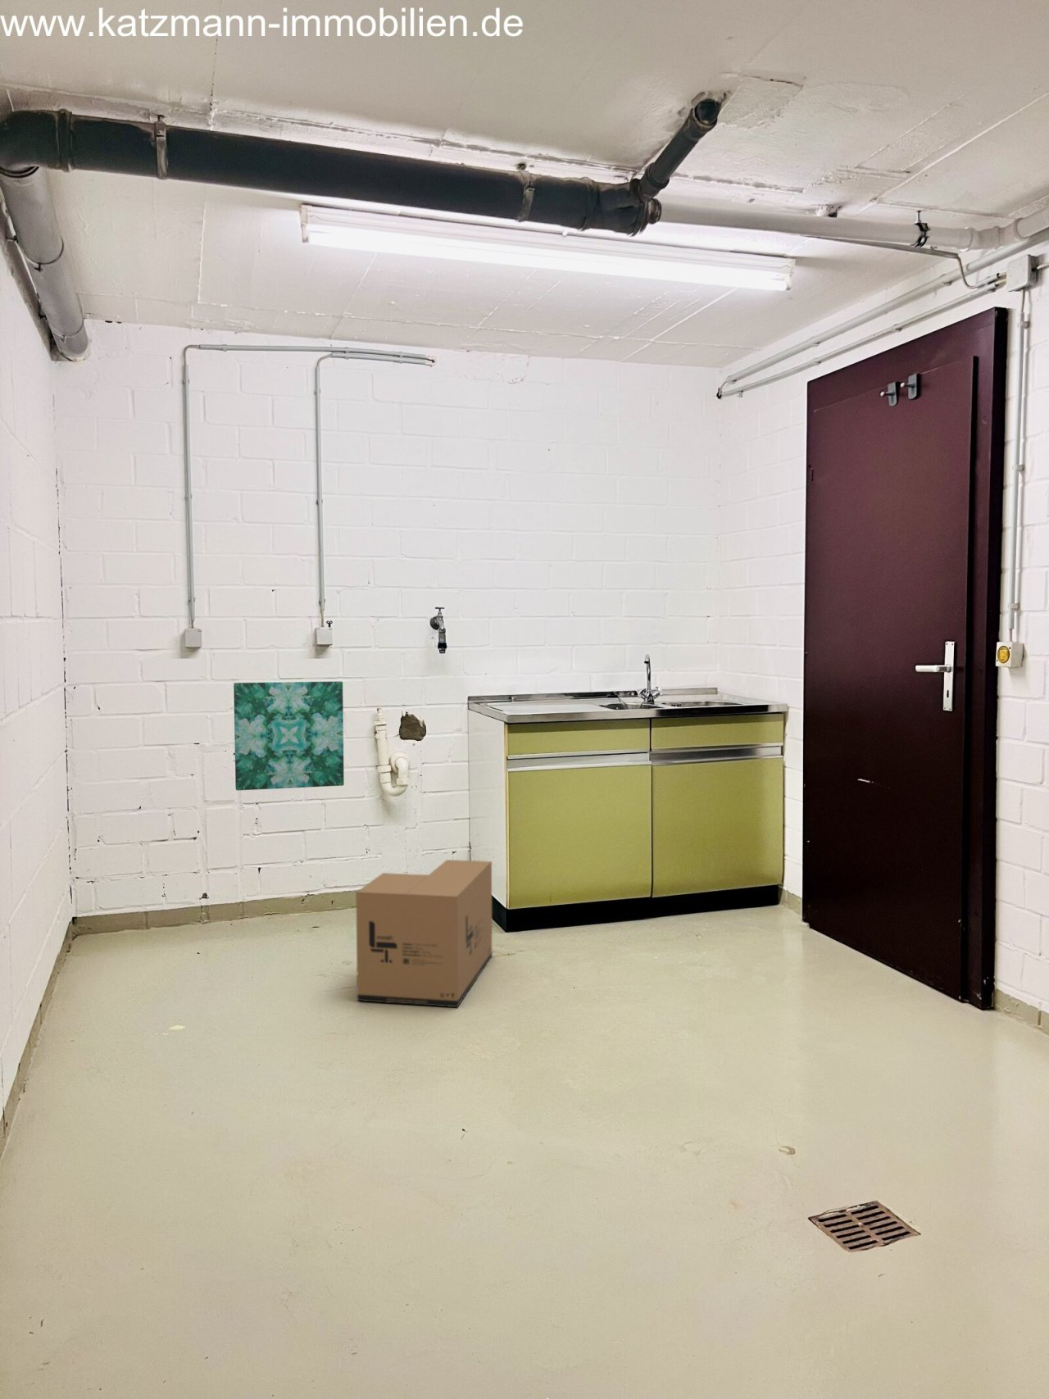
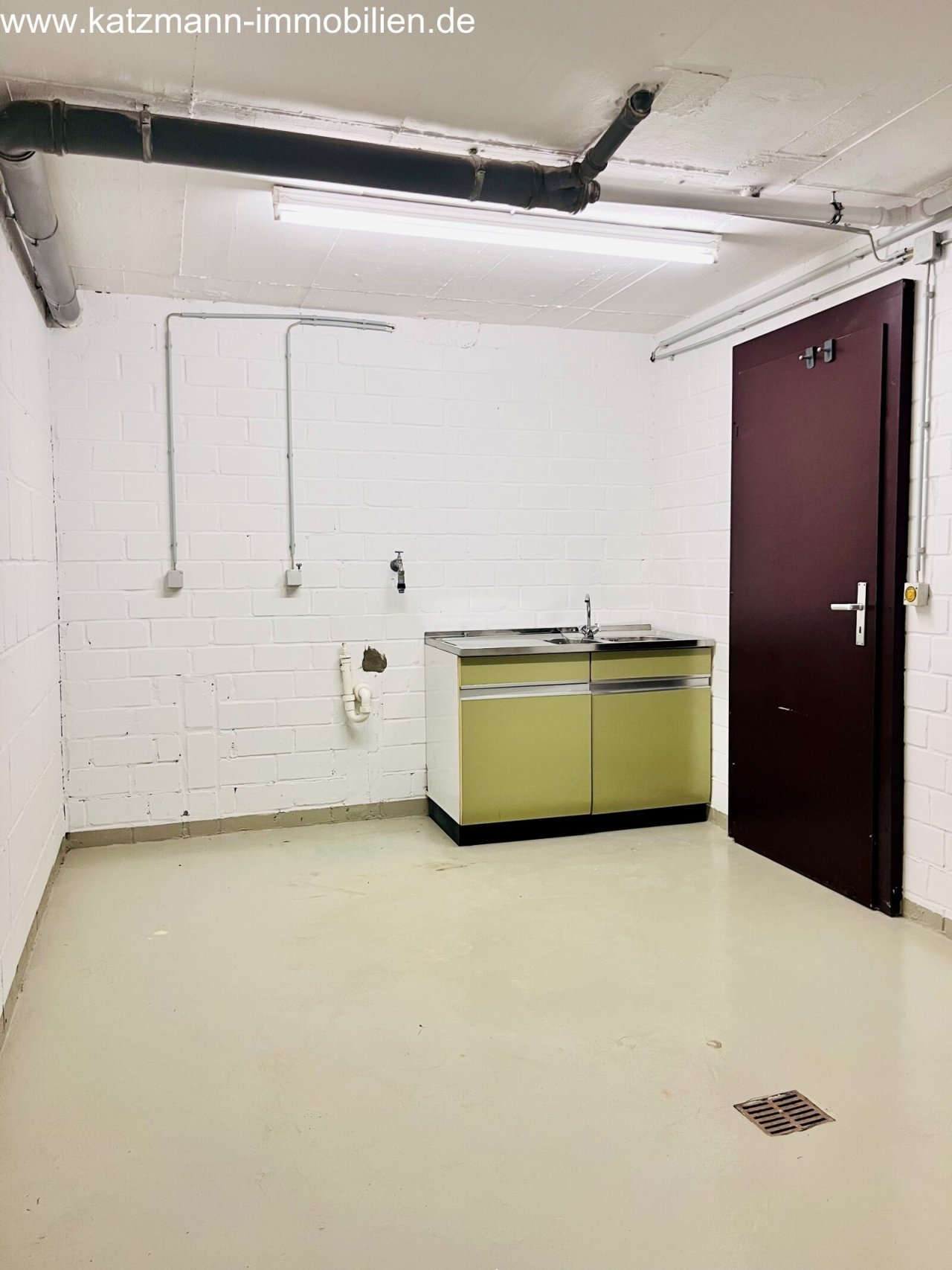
- cardboard box (429, 926)
- wall art (290, 735)
